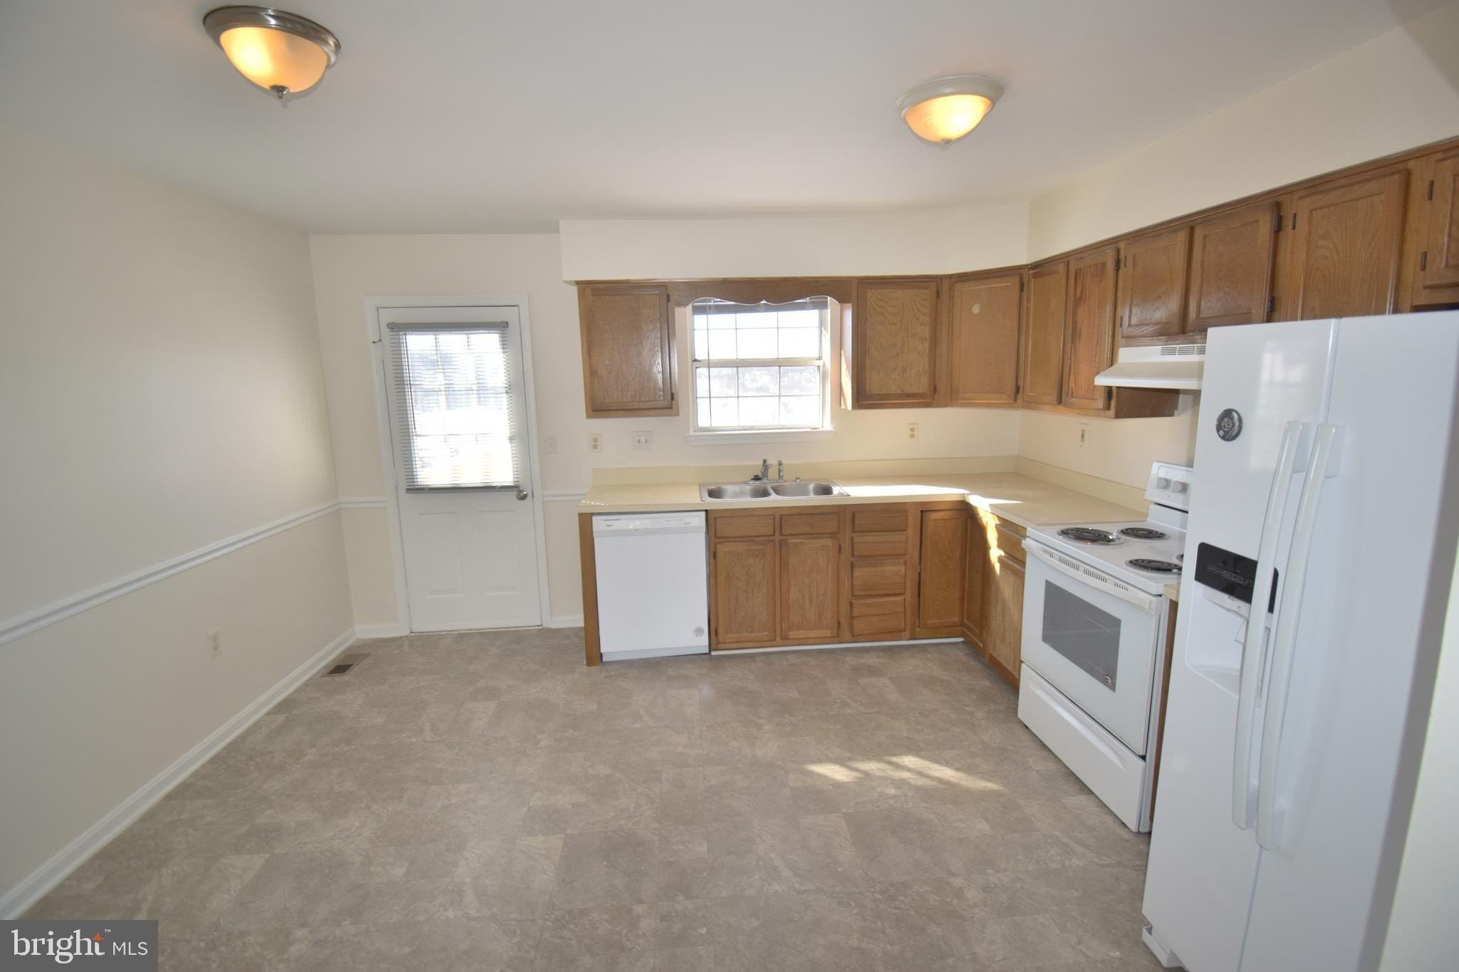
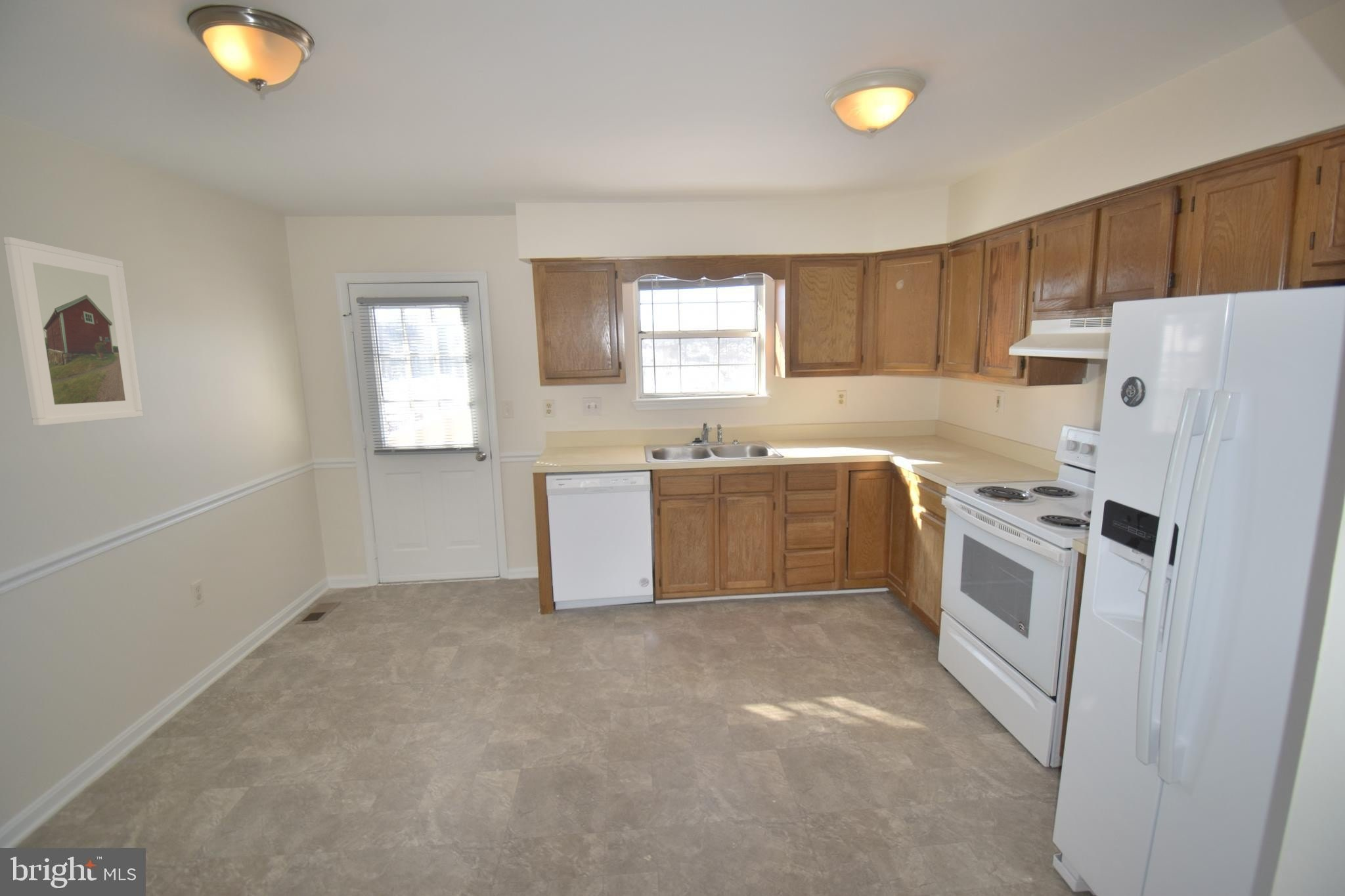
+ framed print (81, 337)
